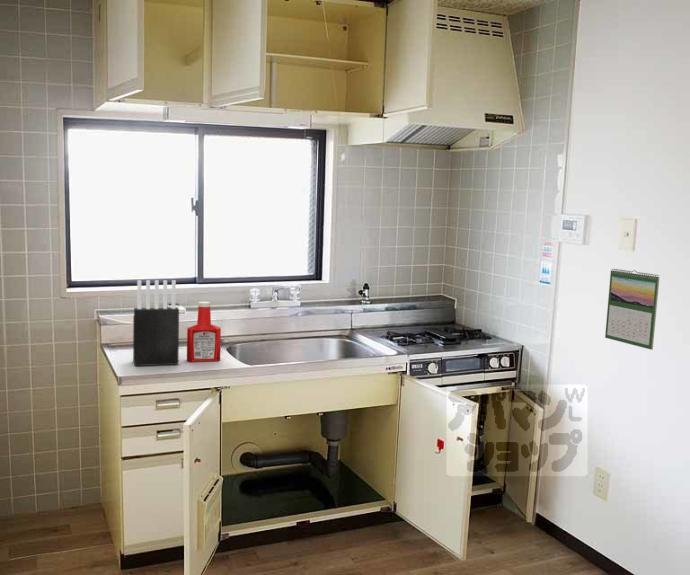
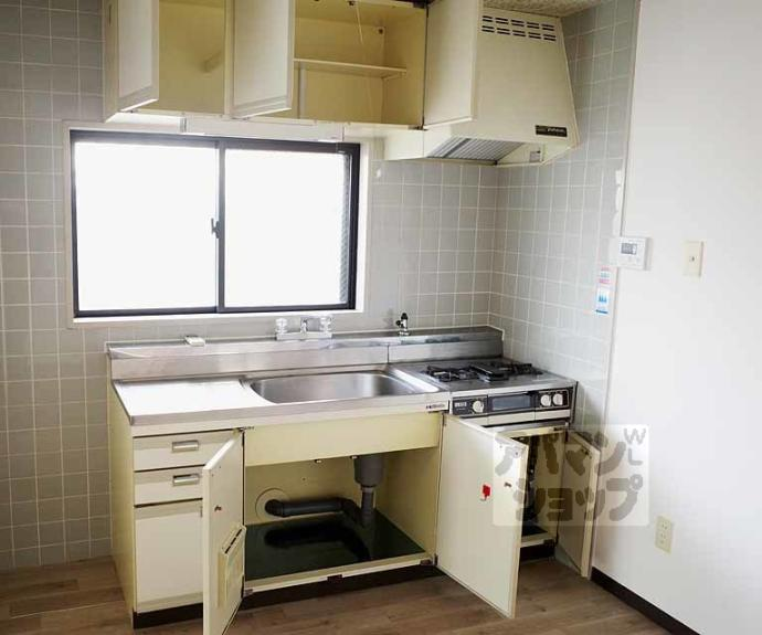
- knife block (155, 320)
- soap bottle (203, 331)
- calendar (631, 307)
